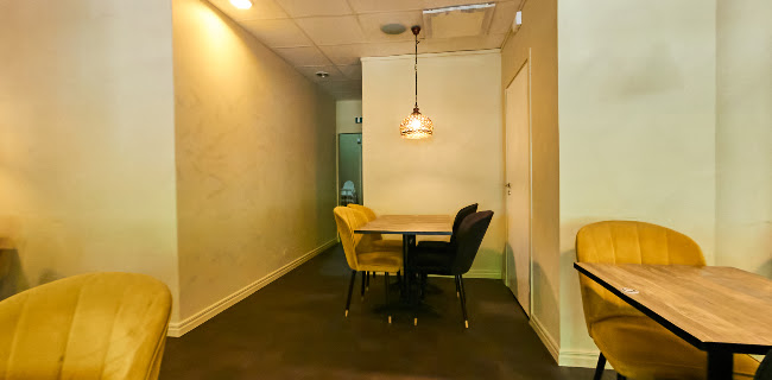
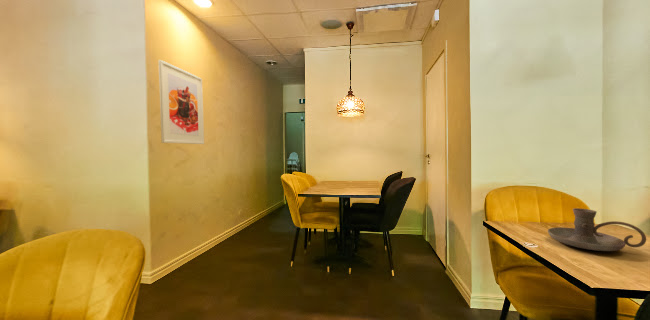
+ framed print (184, 107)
+ candle holder (593, 228)
